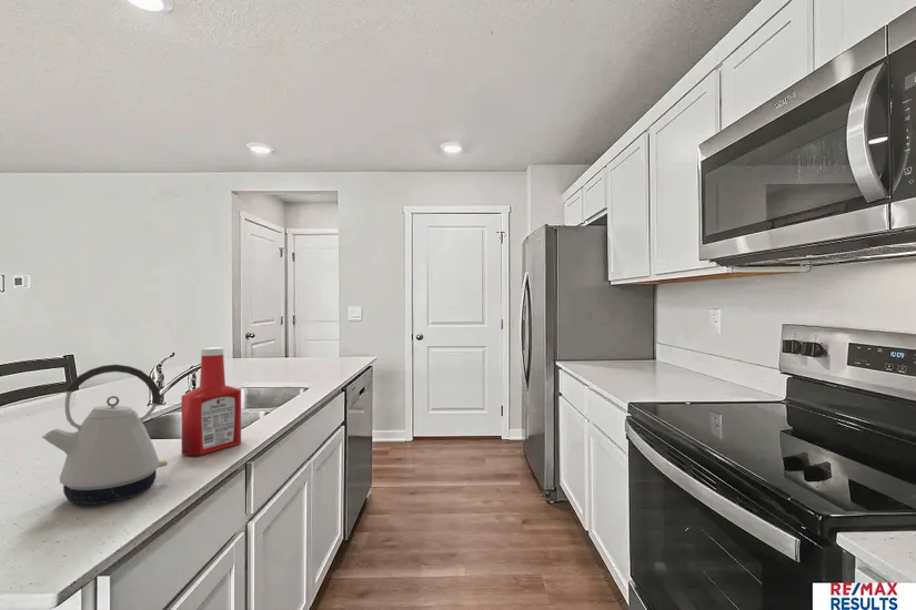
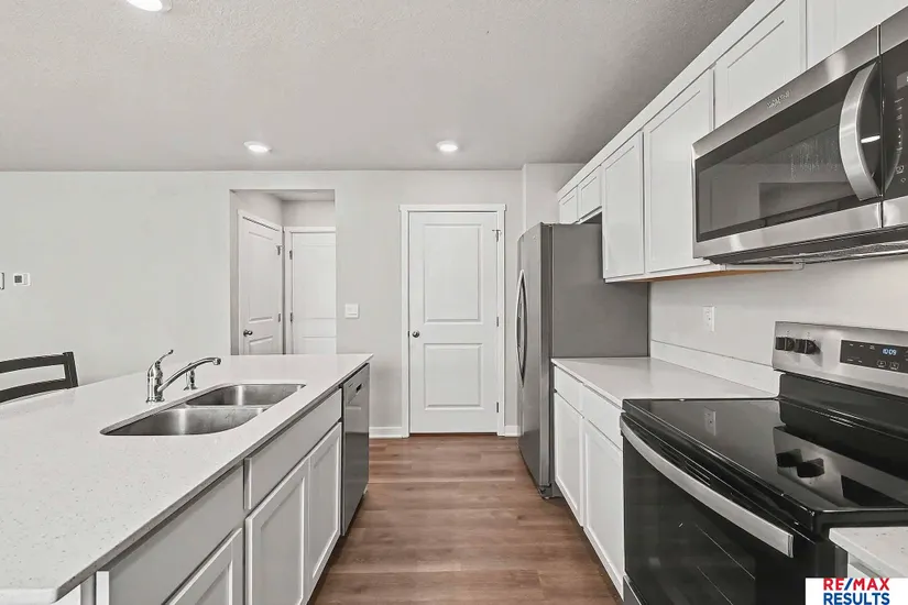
- kettle (108, 429)
- soap bottle (212, 397)
